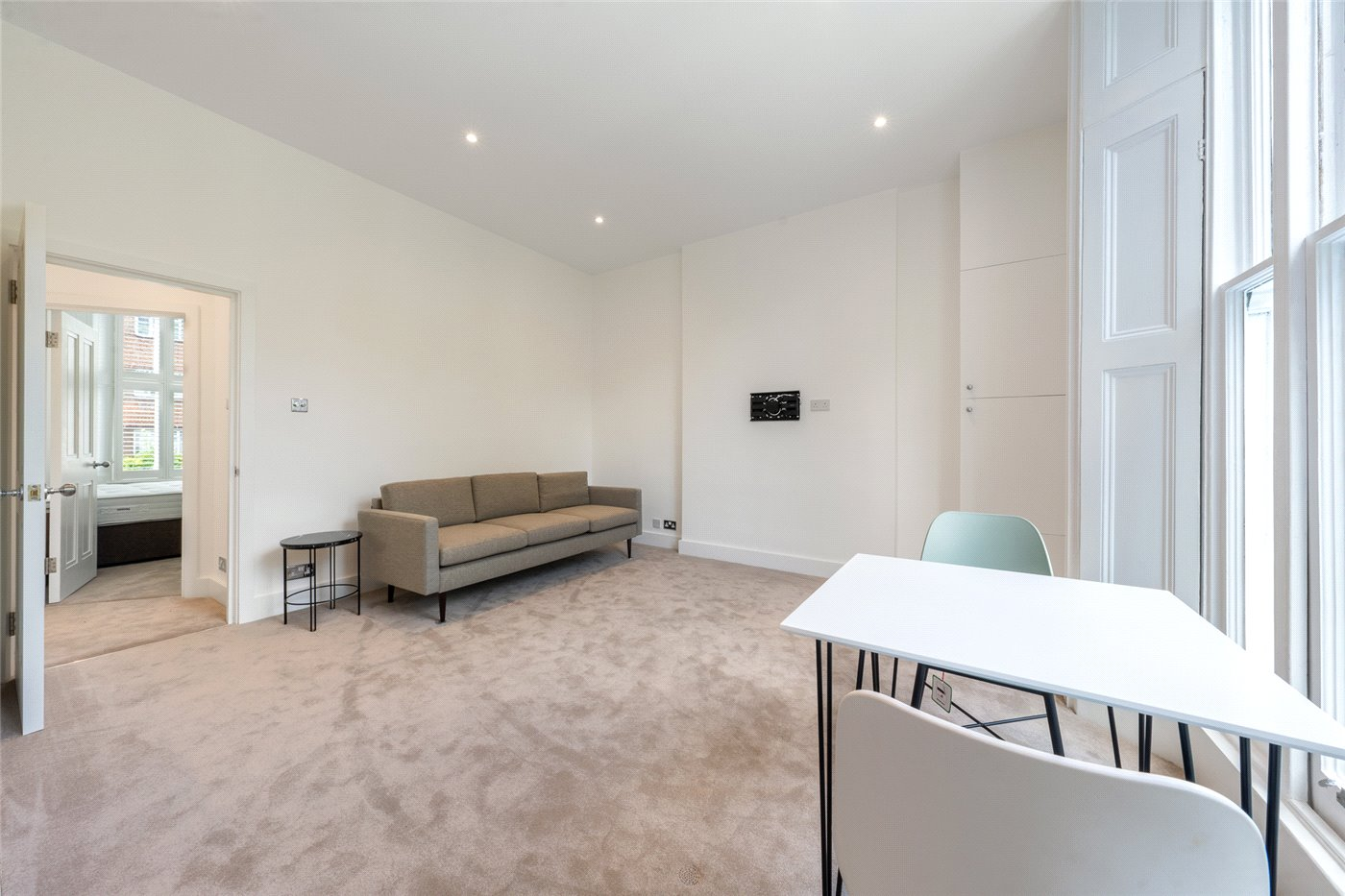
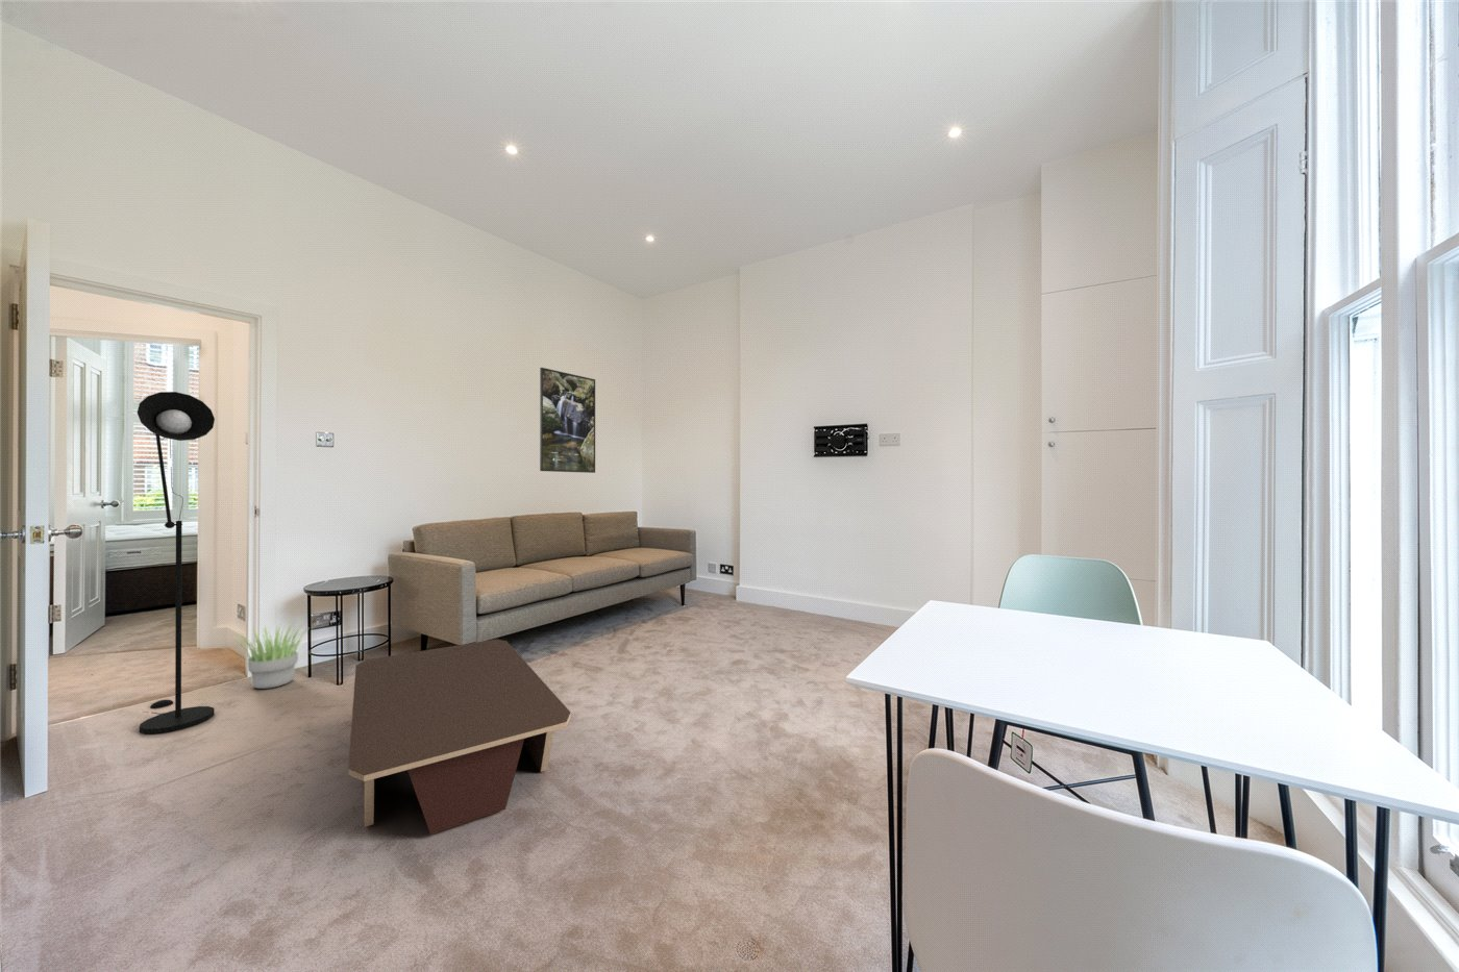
+ coffee table (450, 719)
+ floor lamp (176, 557)
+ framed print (569, 422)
+ potted plant (273, 656)
